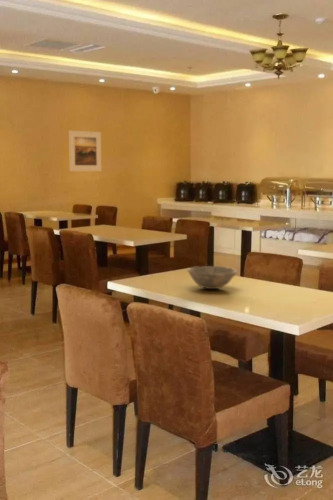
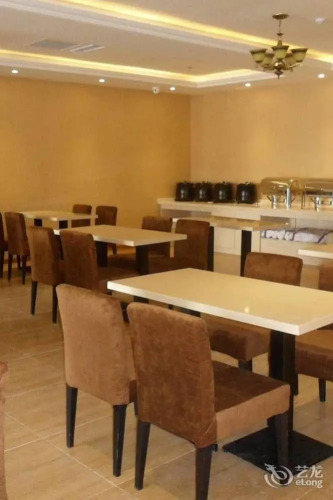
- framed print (85, 151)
- bowl (211, 278)
